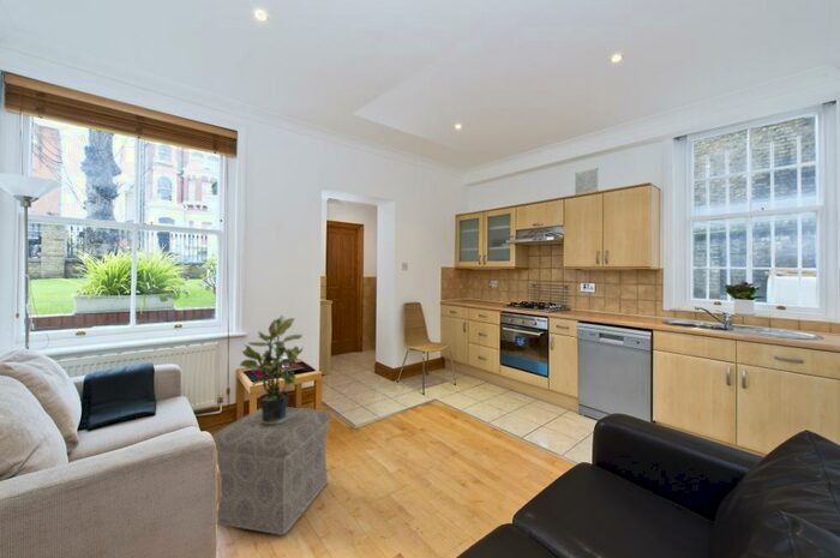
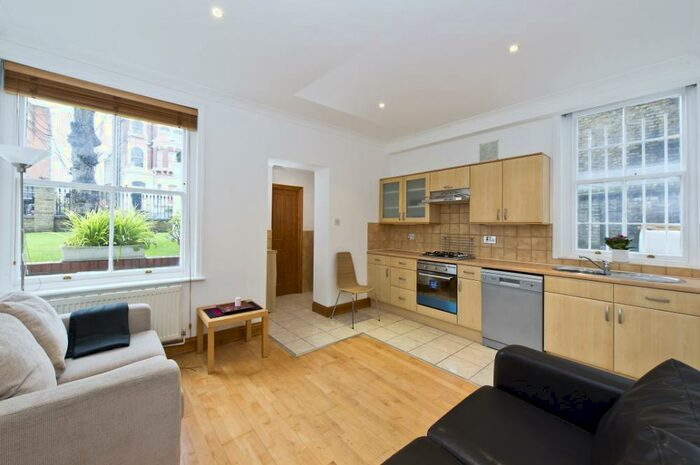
- potted plant (272, 367)
- ottoman (272, 460)
